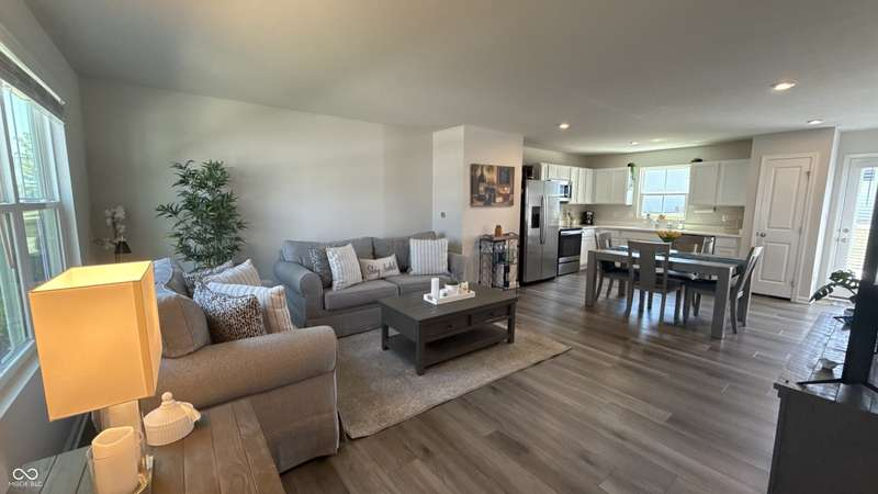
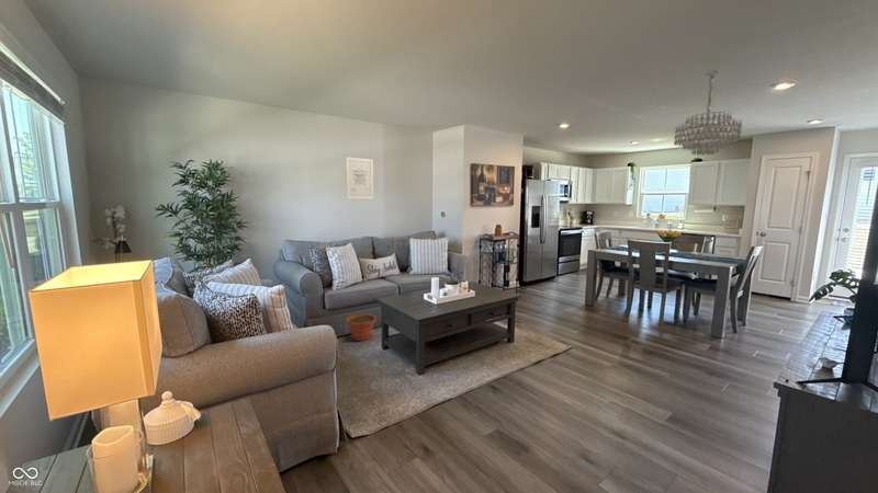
+ plant pot (361, 328)
+ wall art (359, 179)
+ chandelier (708, 113)
